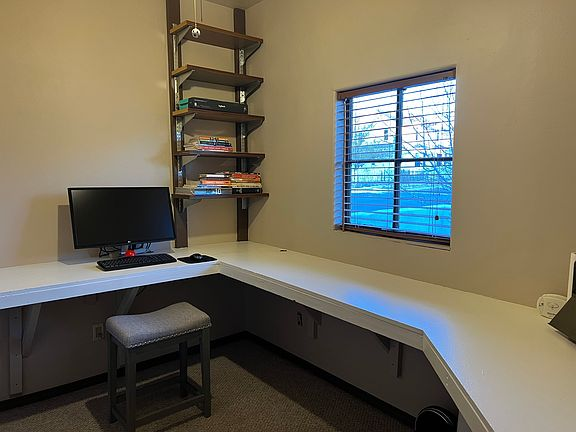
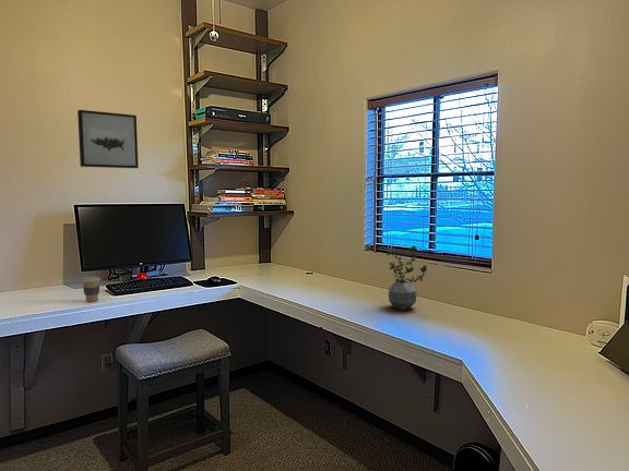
+ wall art (108, 140)
+ potted plant (403, 277)
+ coffee cup (91, 289)
